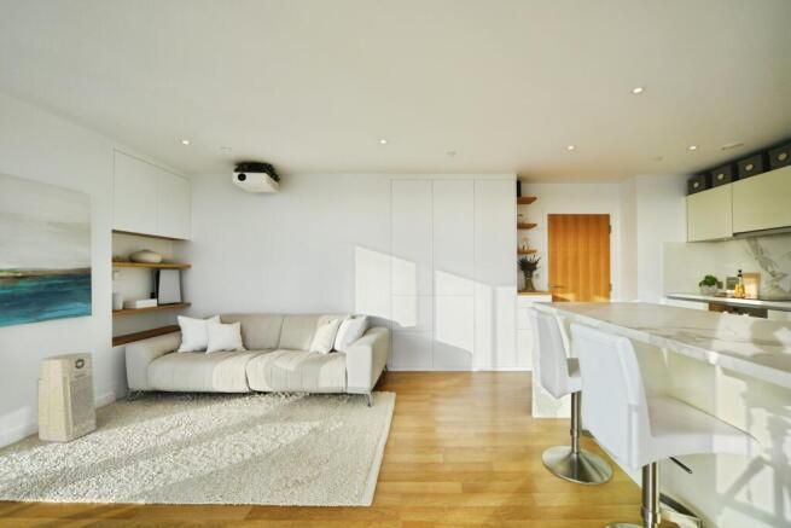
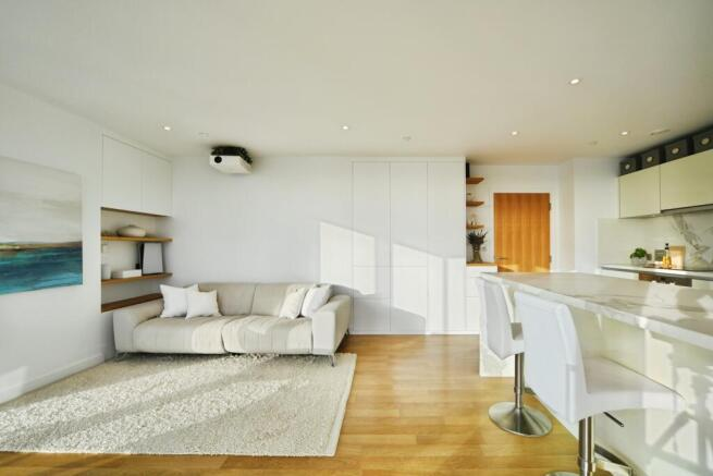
- air purifier (65, 394)
